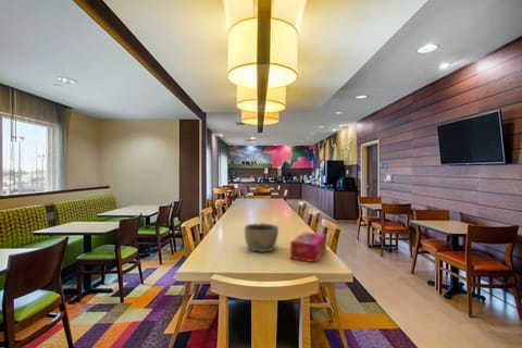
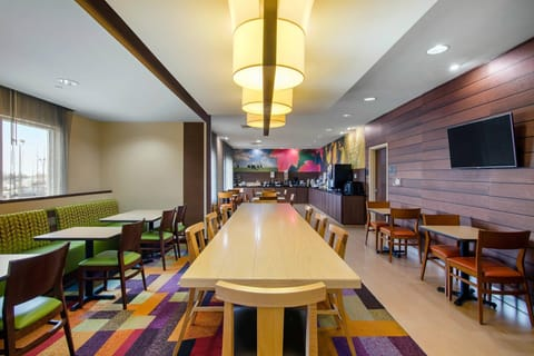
- tissue box (309, 245)
- bowl (261, 237)
